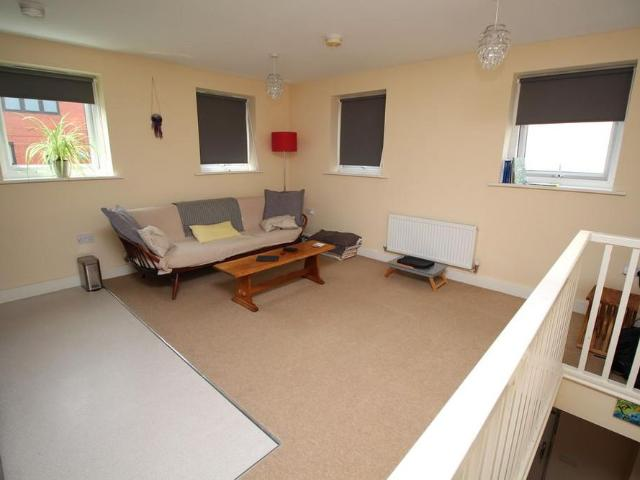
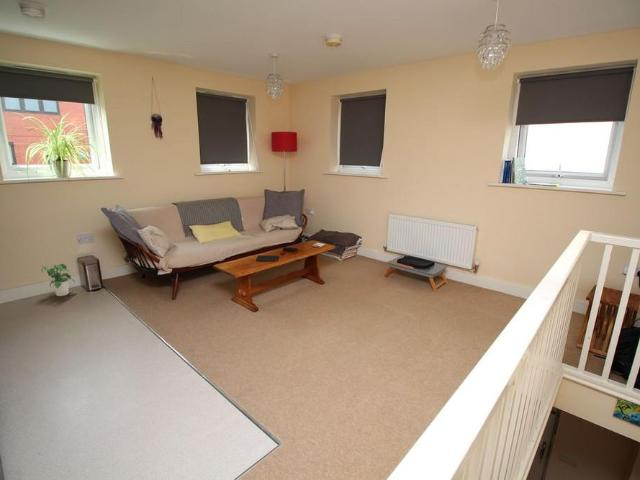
+ potted plant (59, 279)
